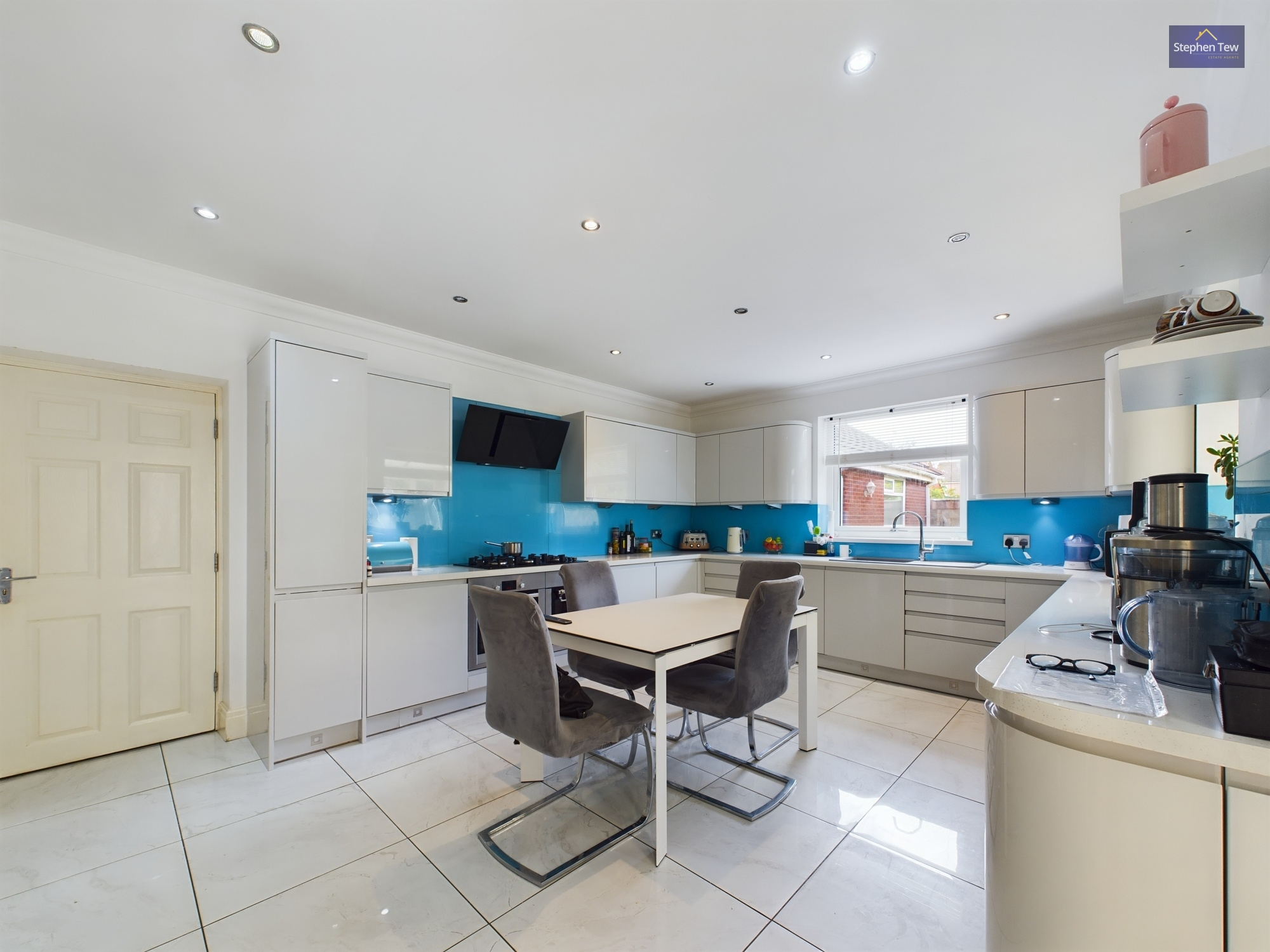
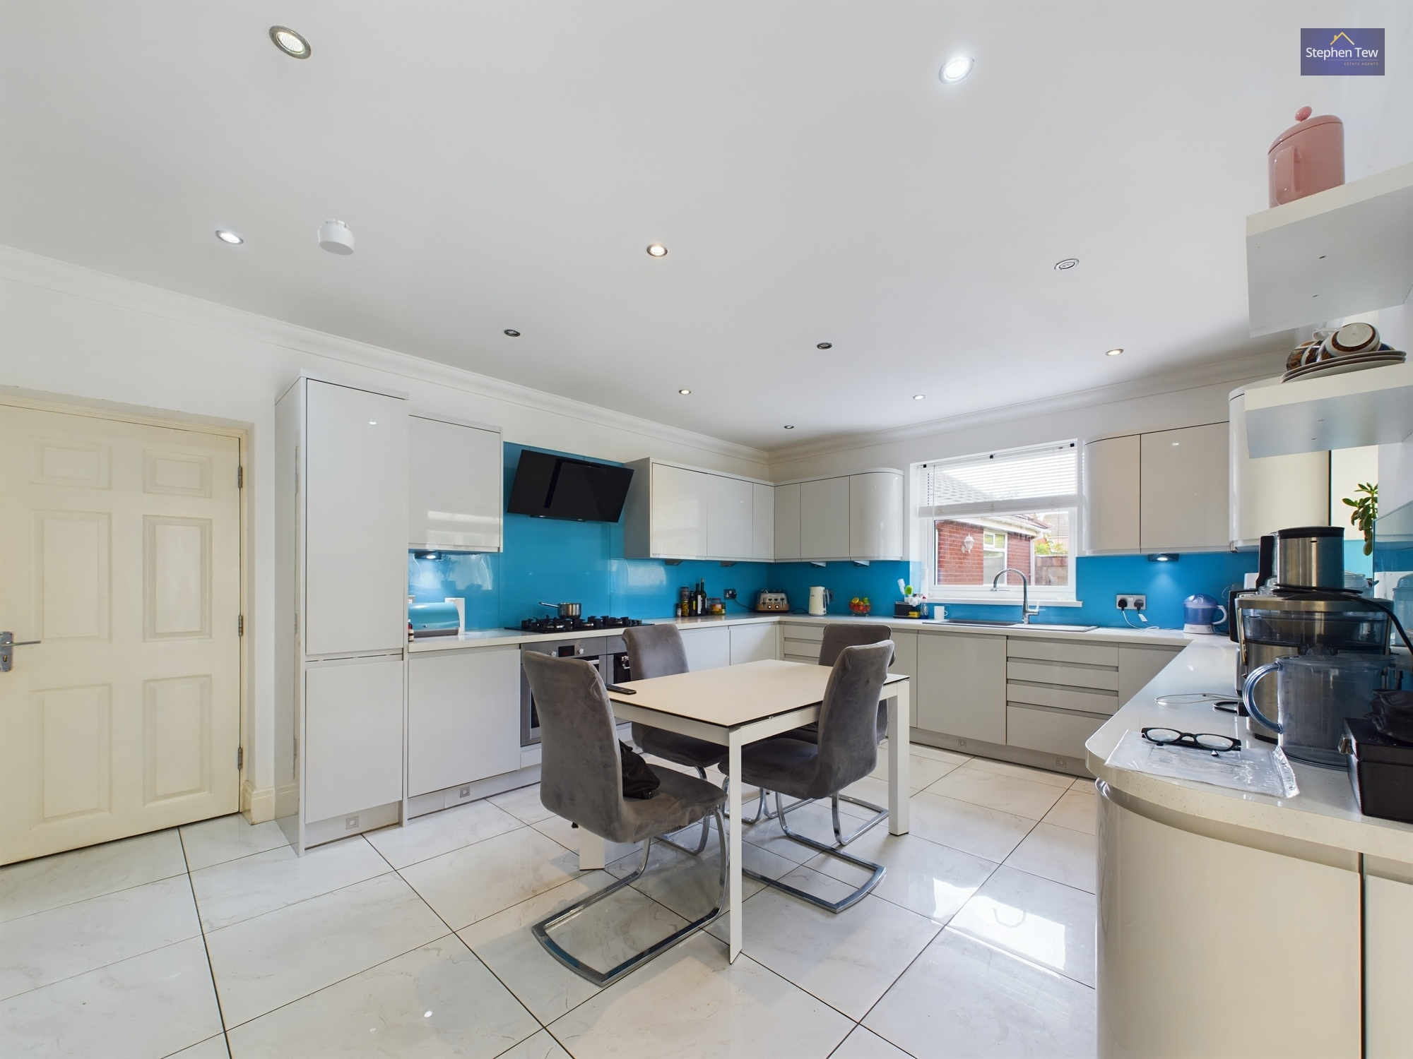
+ smoke detector (336, 236)
